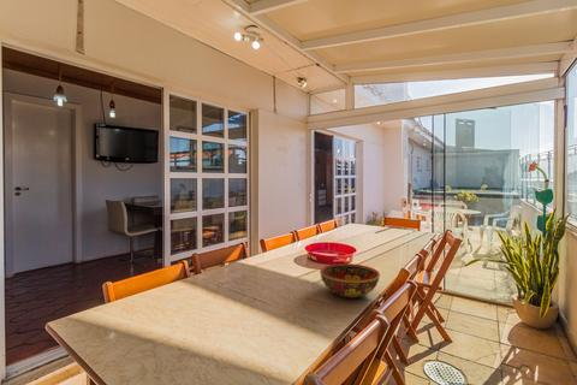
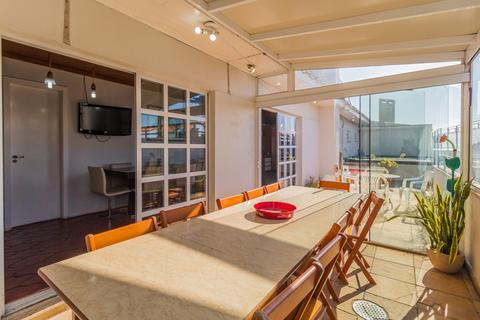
- bowl (349, 282)
